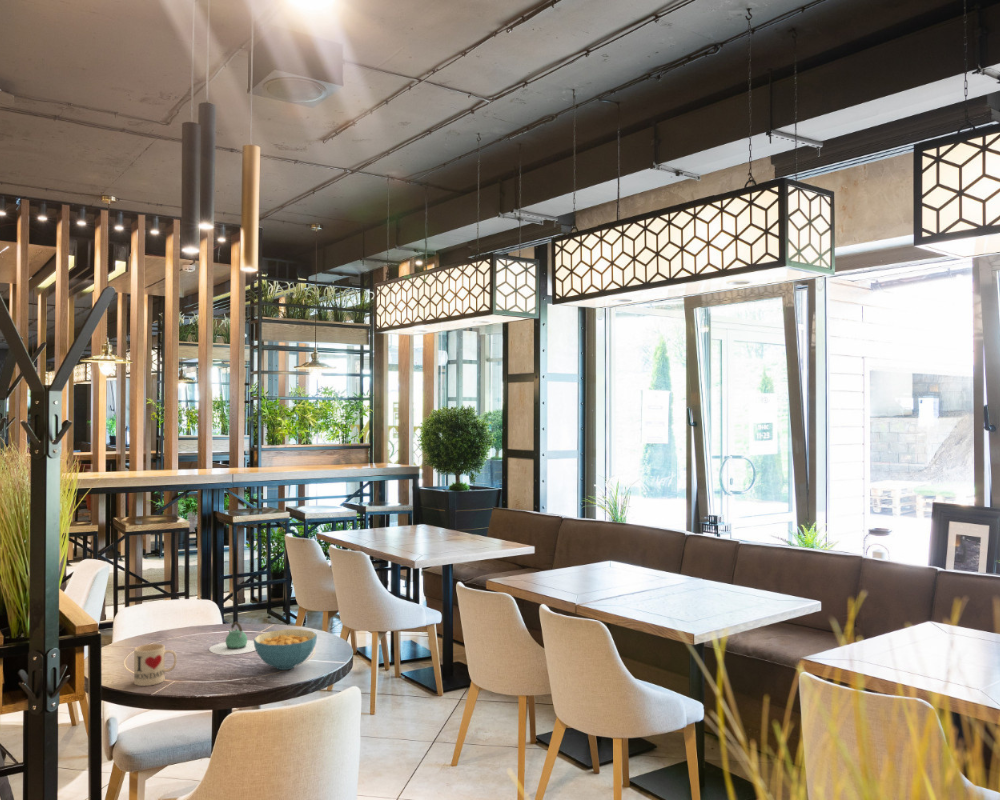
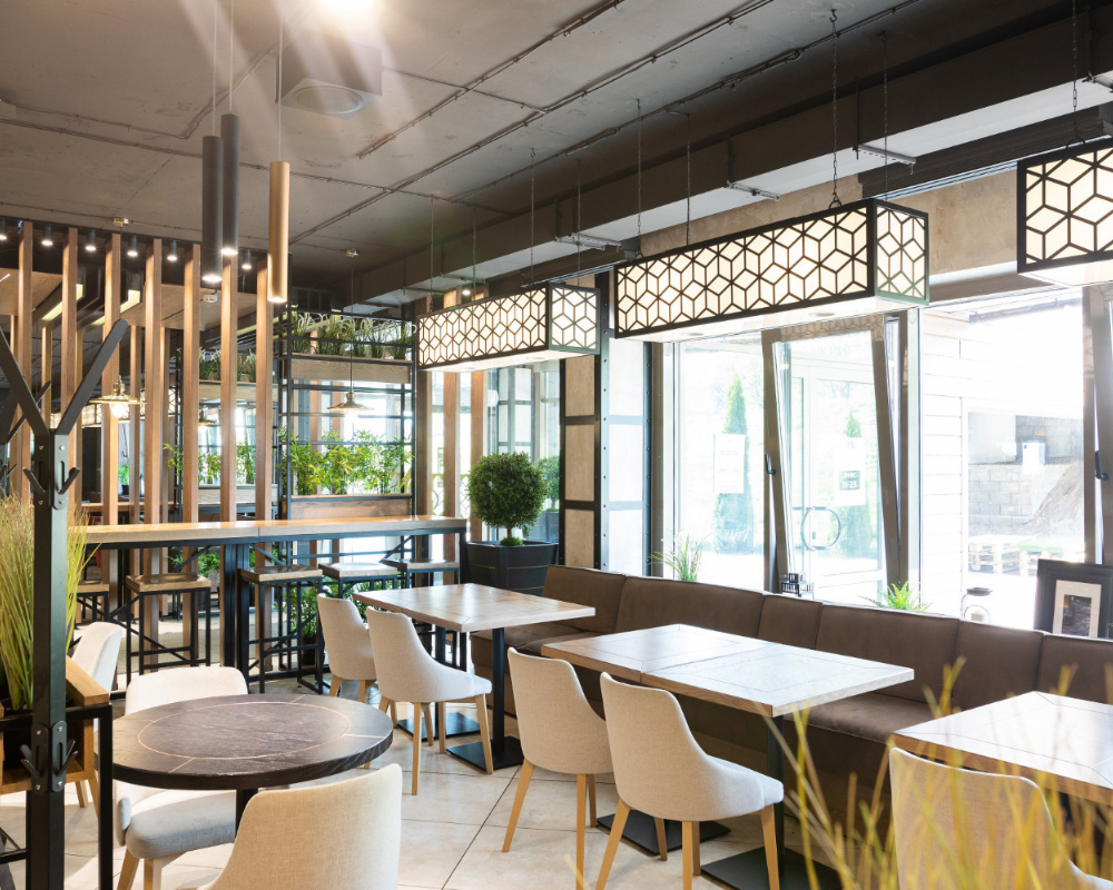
- teapot (236, 634)
- mug (155, 663)
- cereal bowl (285, 651)
